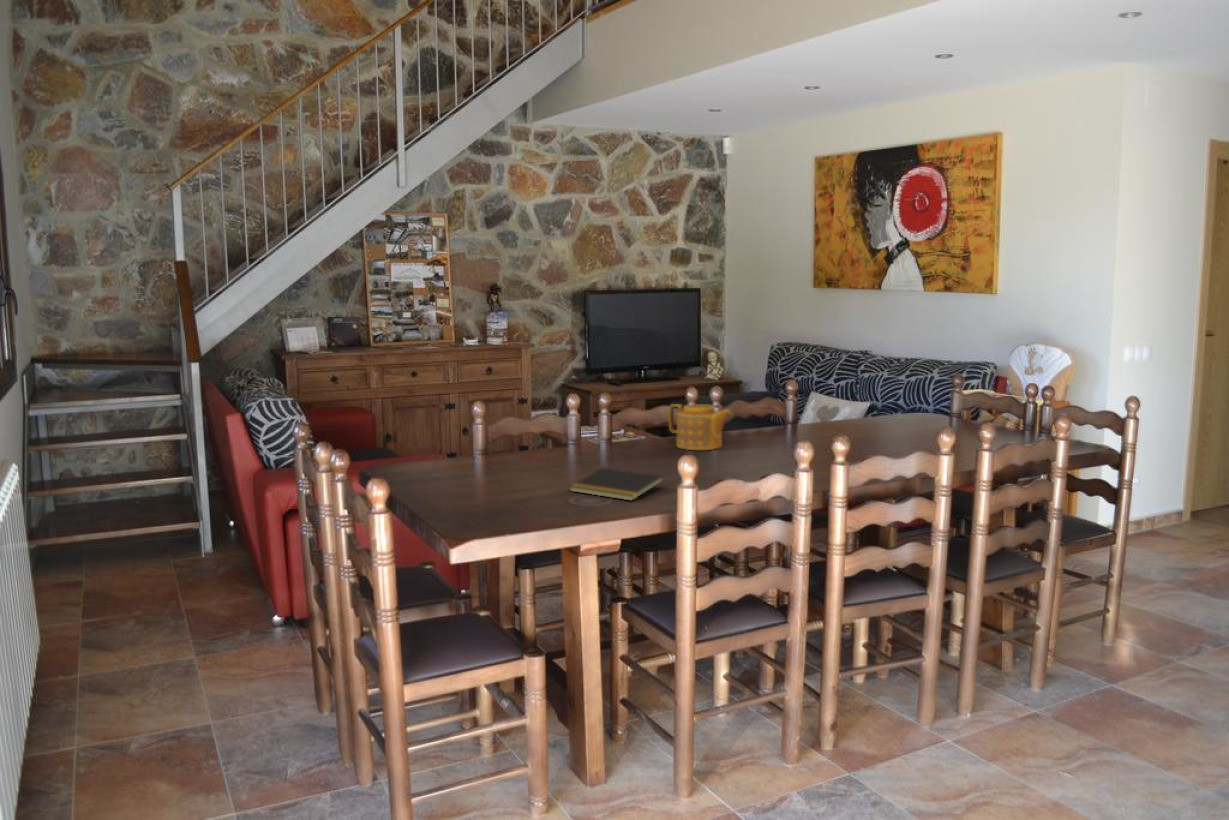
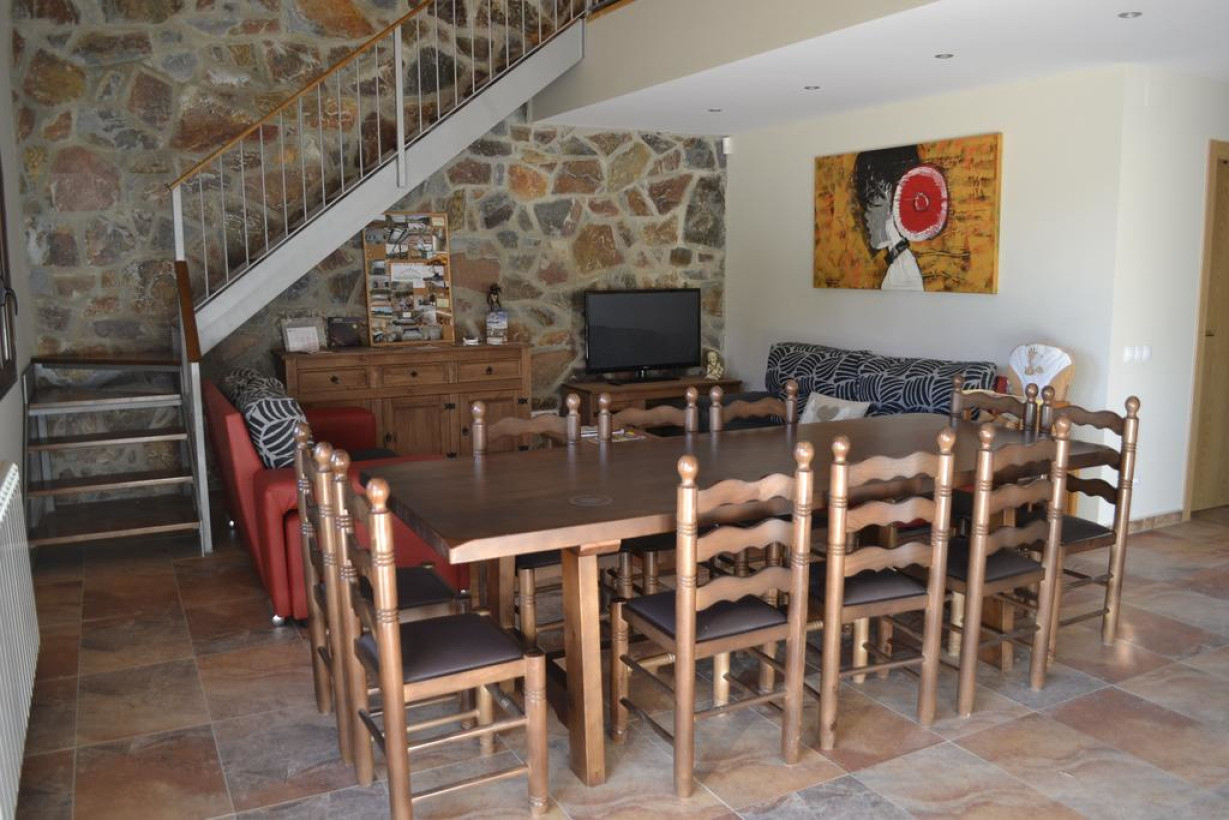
- notepad (616, 483)
- teapot (700, 426)
